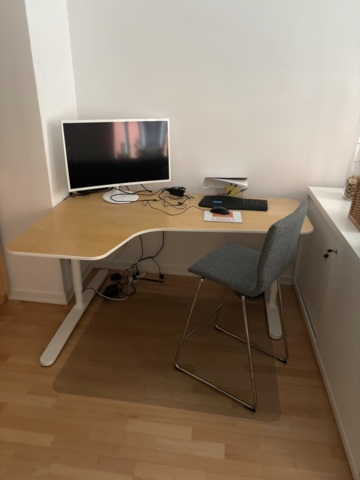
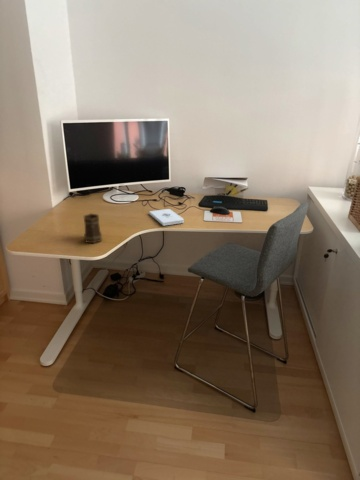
+ notepad (166, 216)
+ mug (92, 228)
